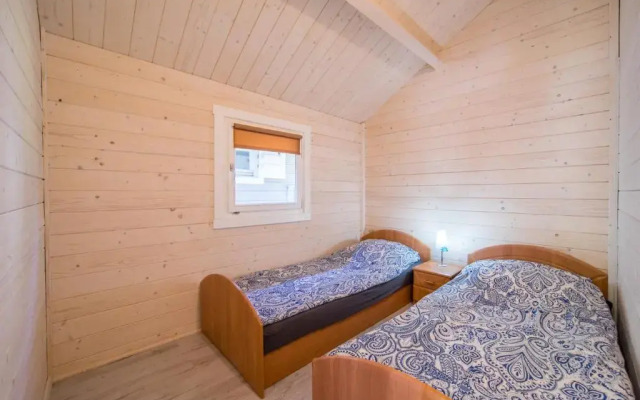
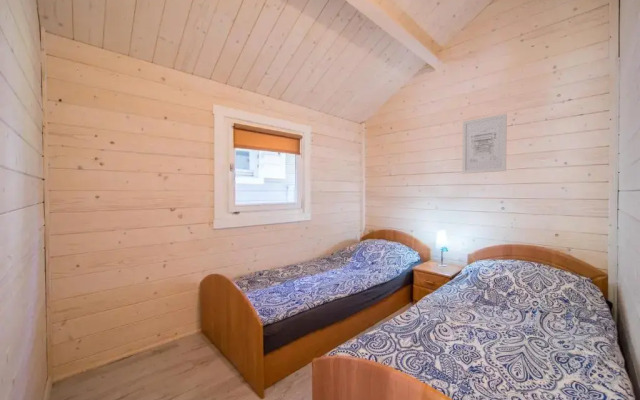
+ wall art (483, 145)
